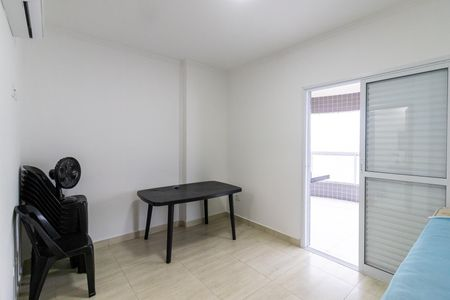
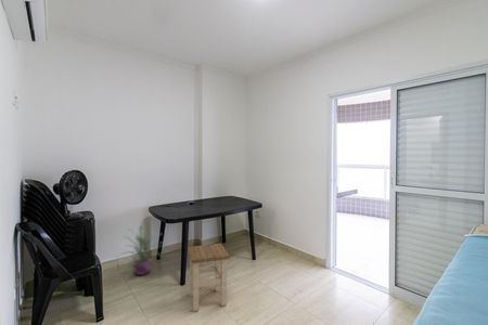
+ stool (206, 272)
+ decorative plant (140, 249)
